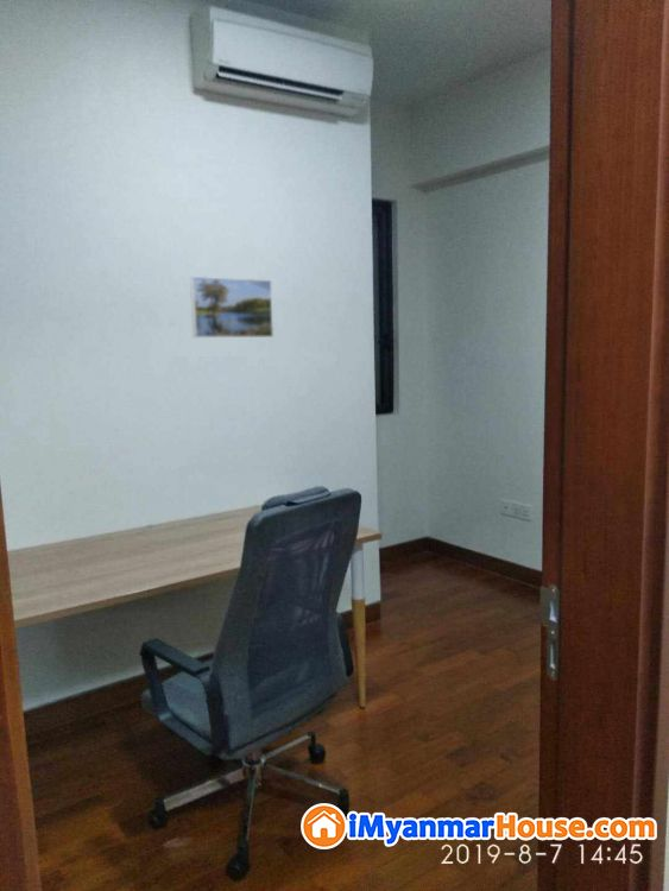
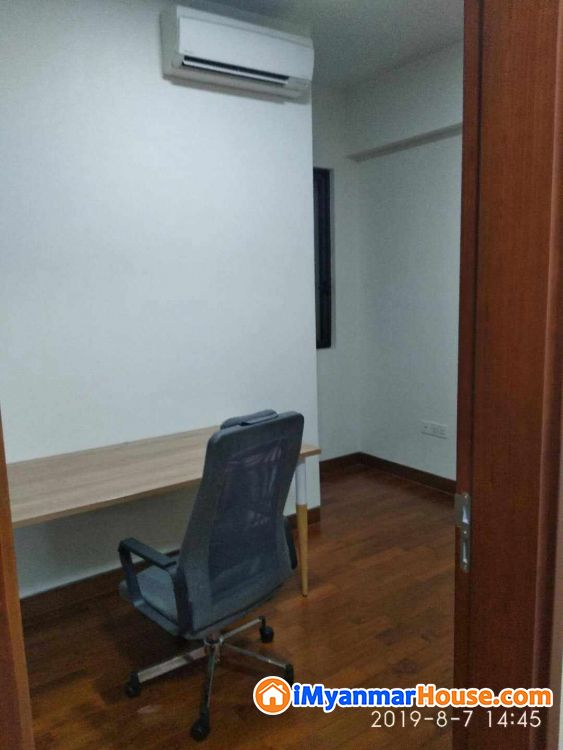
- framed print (233, 308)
